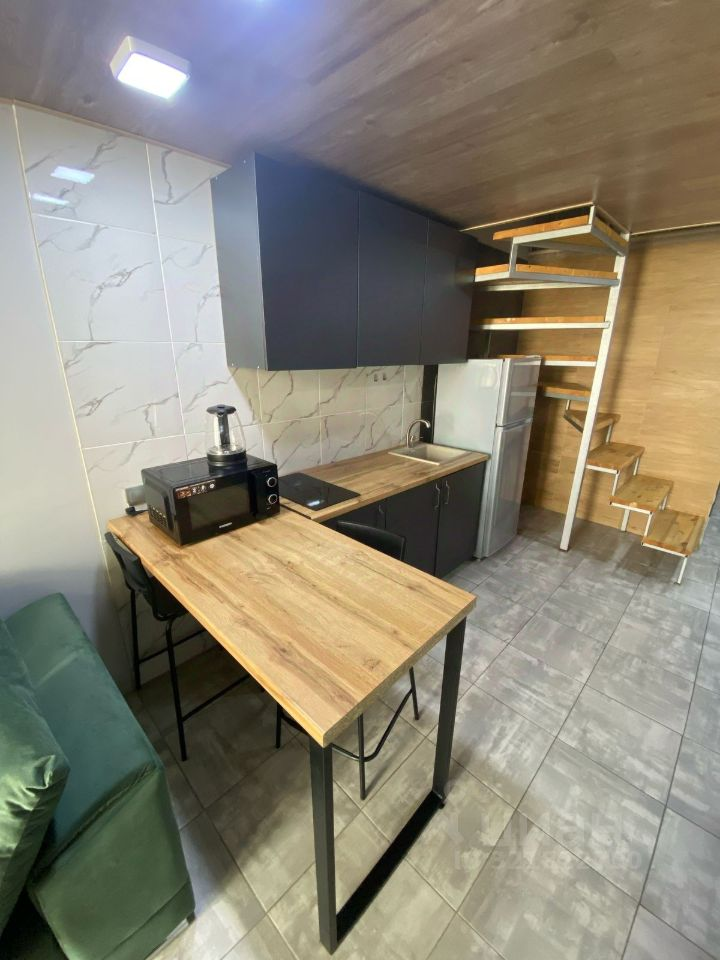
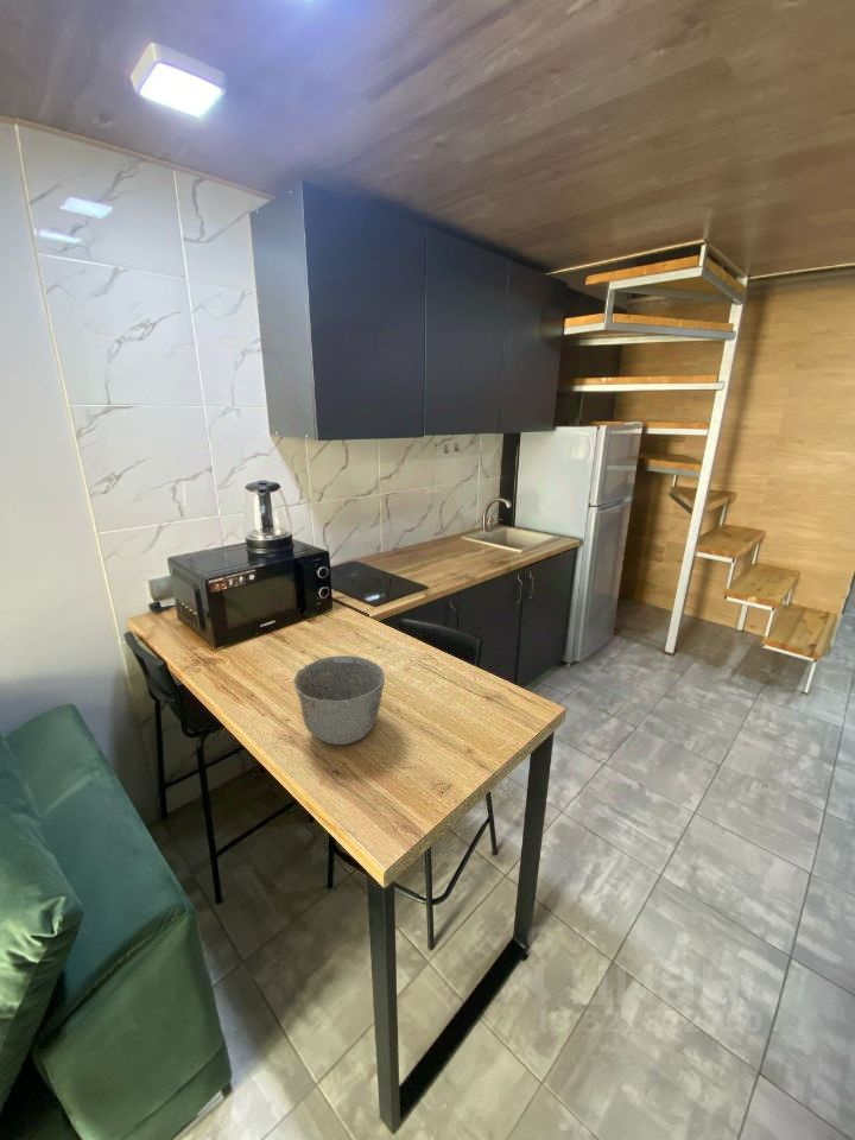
+ ceramic bowl (341, 704)
